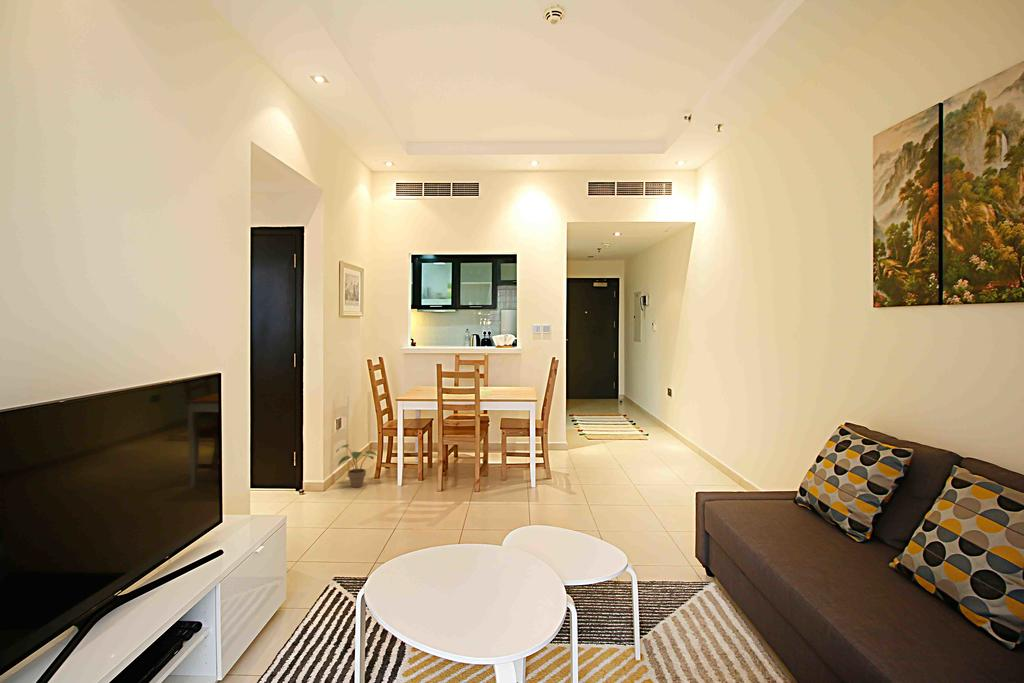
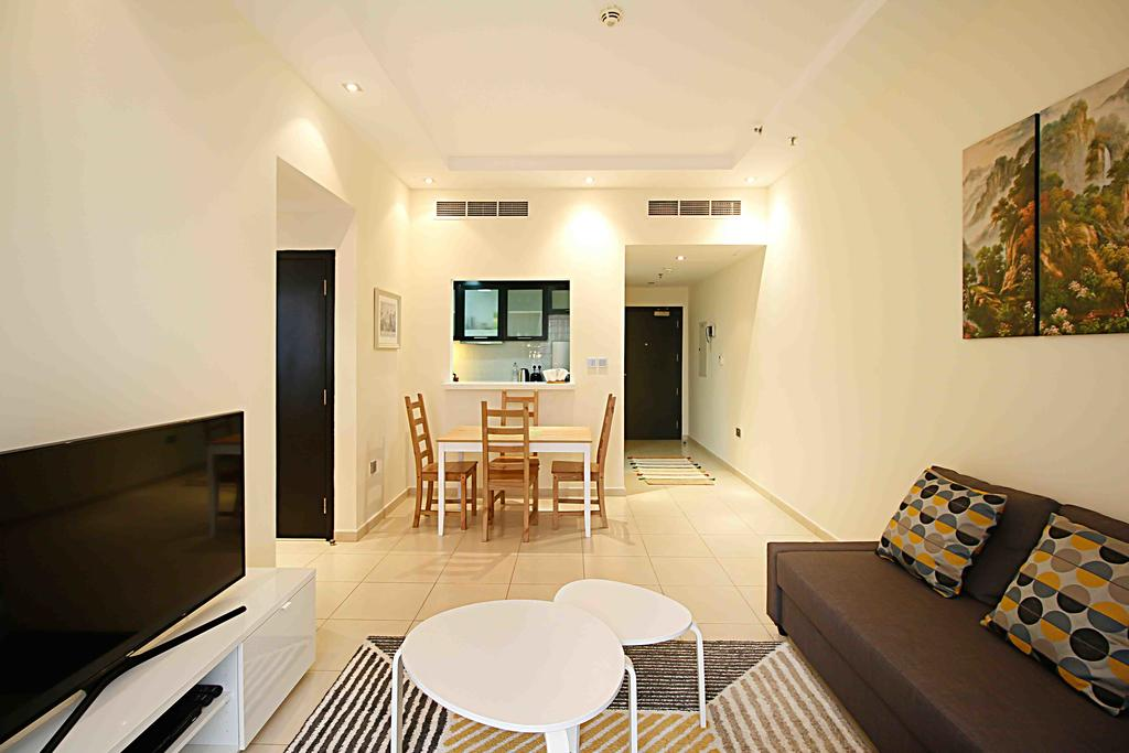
- potted plant (356, 465)
